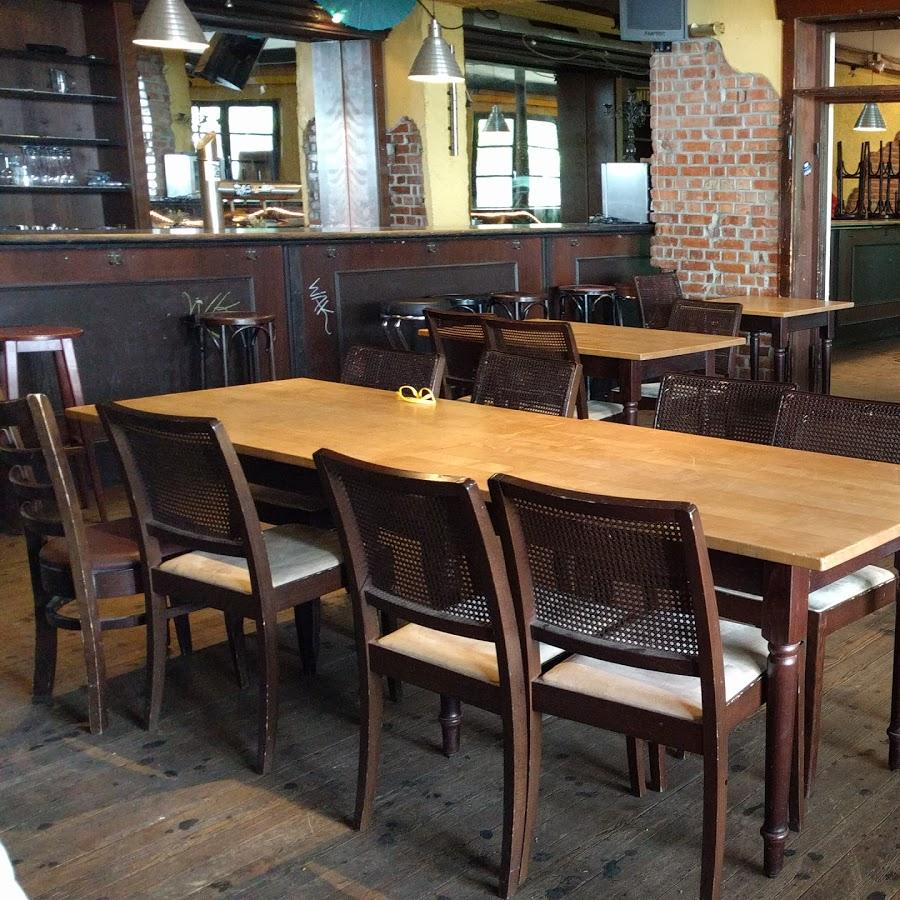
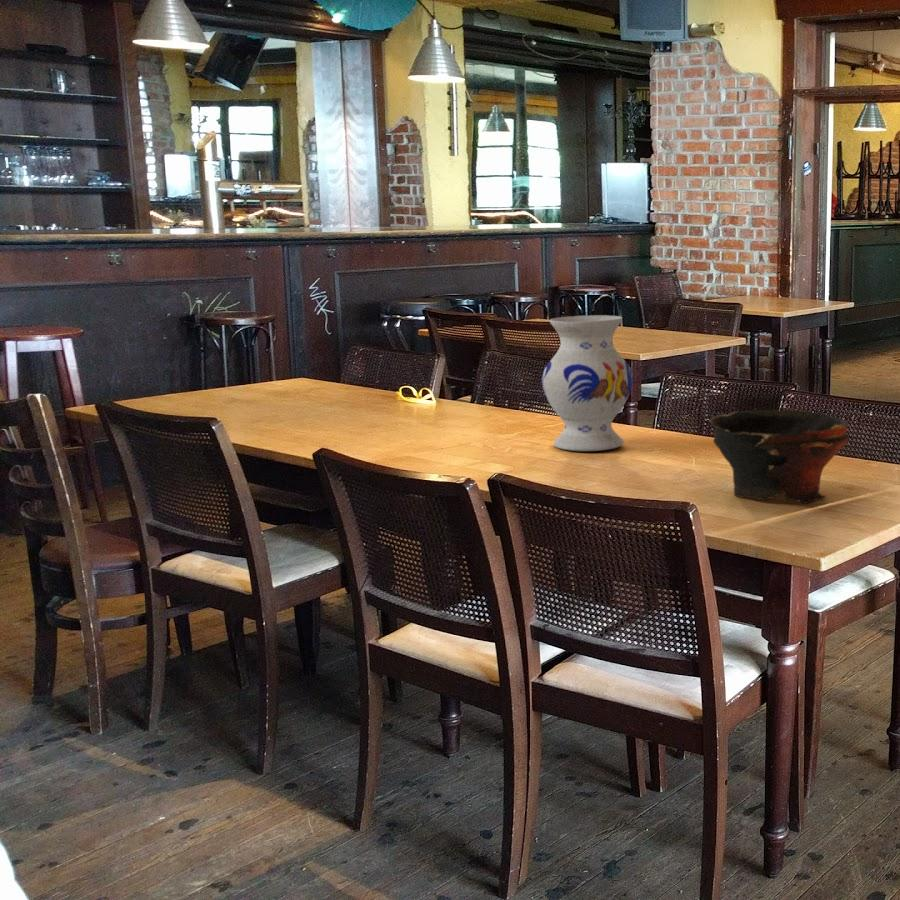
+ bowl (776, 458)
+ vase (587, 383)
